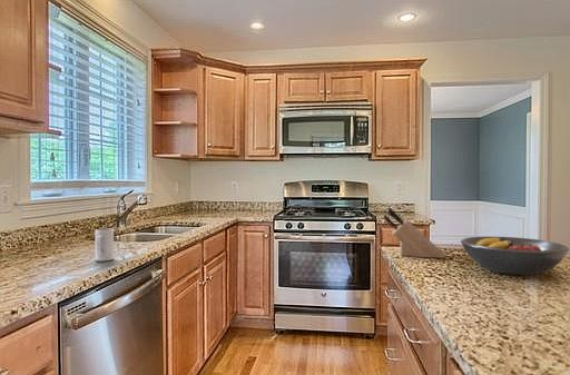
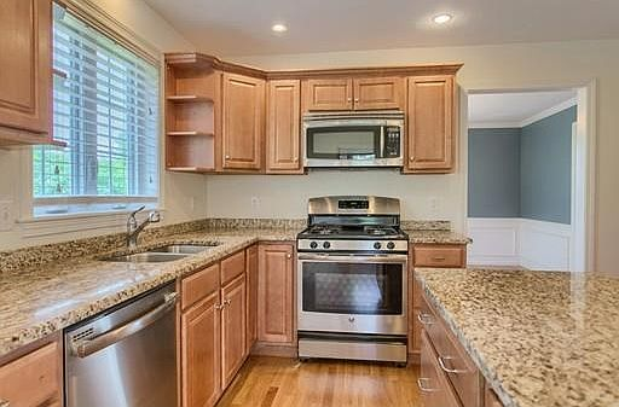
- fruit bowl (511, 253)
- knife block (413, 231)
- mug (102, 245)
